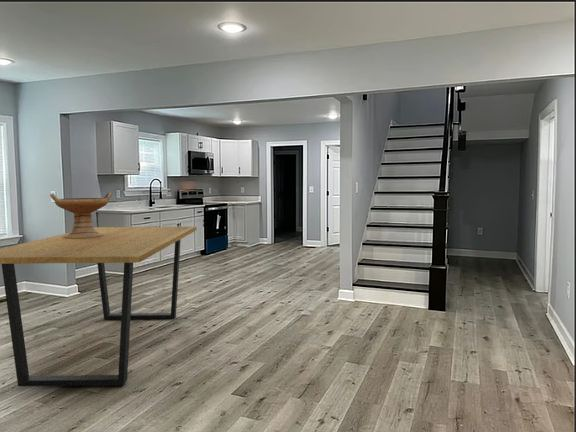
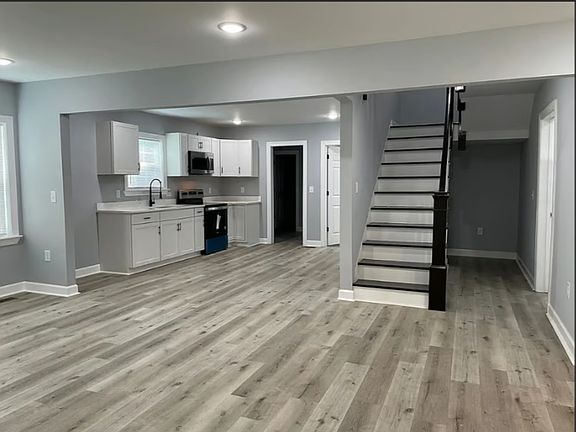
- dining table (107, 292)
- decorative bowl (82, 214)
